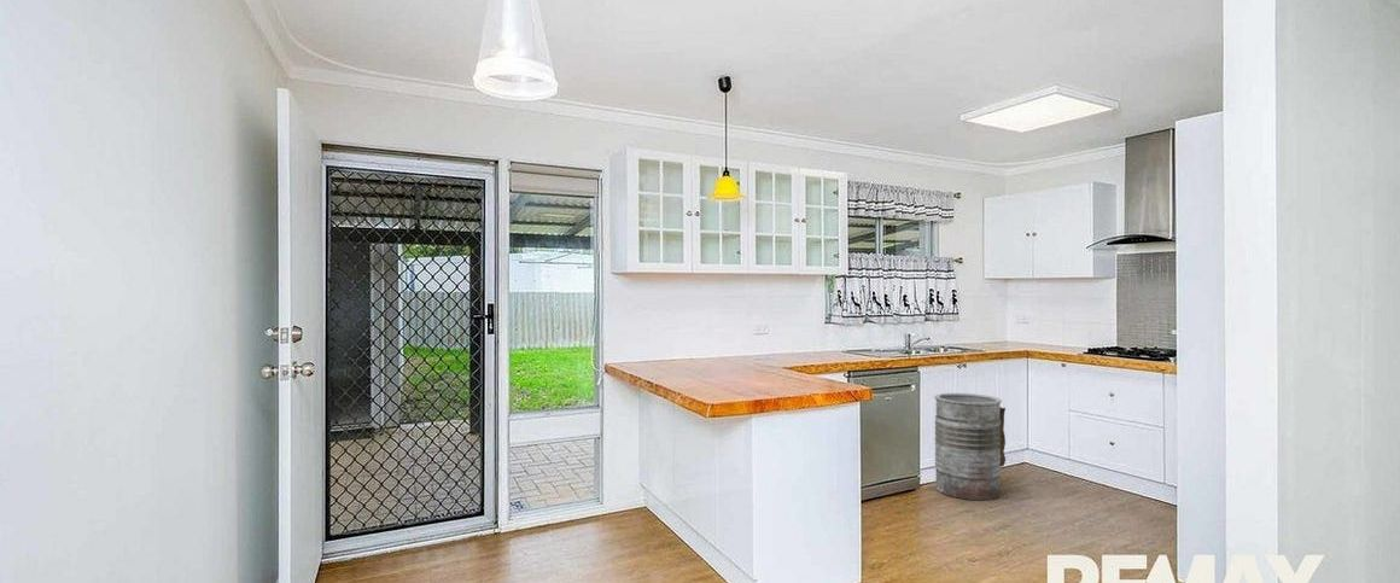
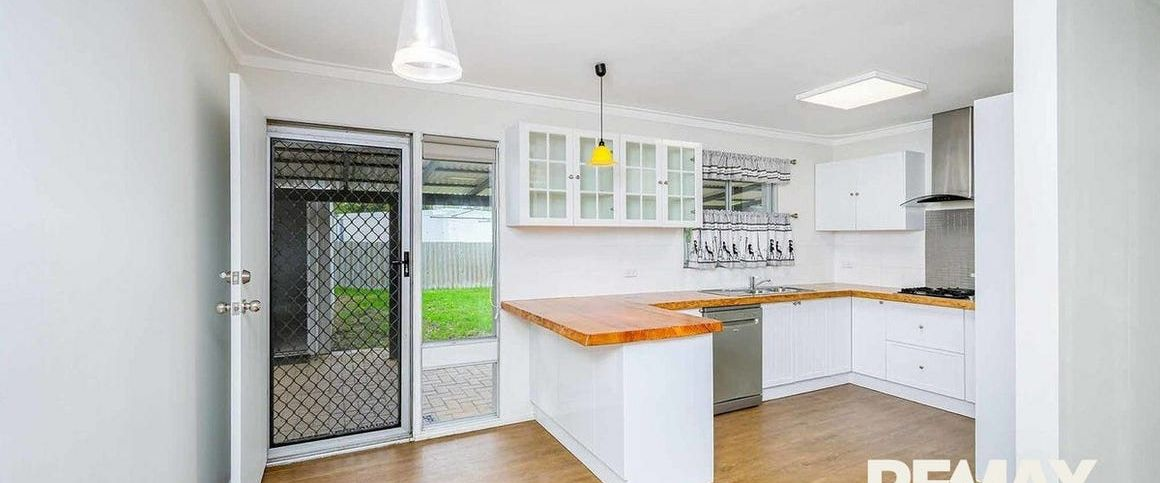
- trash can (974, 442)
